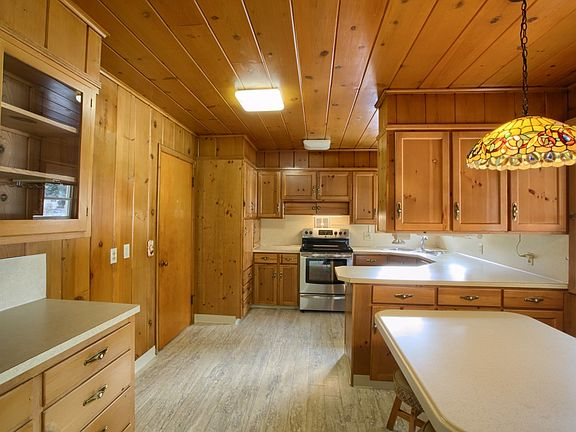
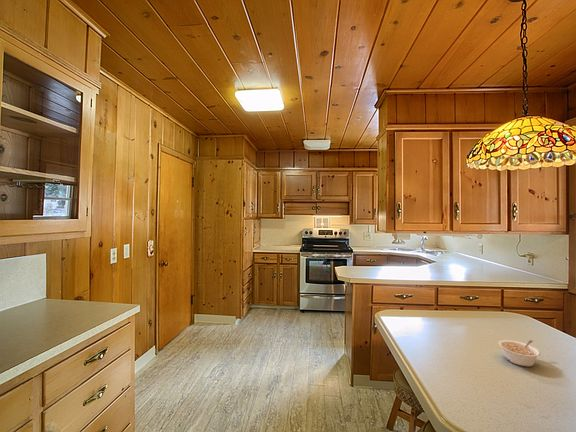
+ legume (518, 352)
